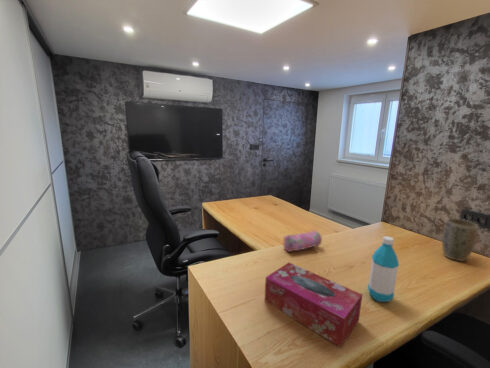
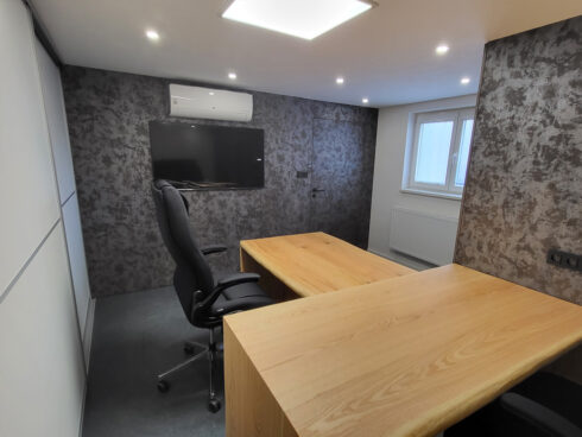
- plant pot (458, 240)
- tissue box (310, 297)
- water bottle (383, 268)
- pencil case (302, 240)
